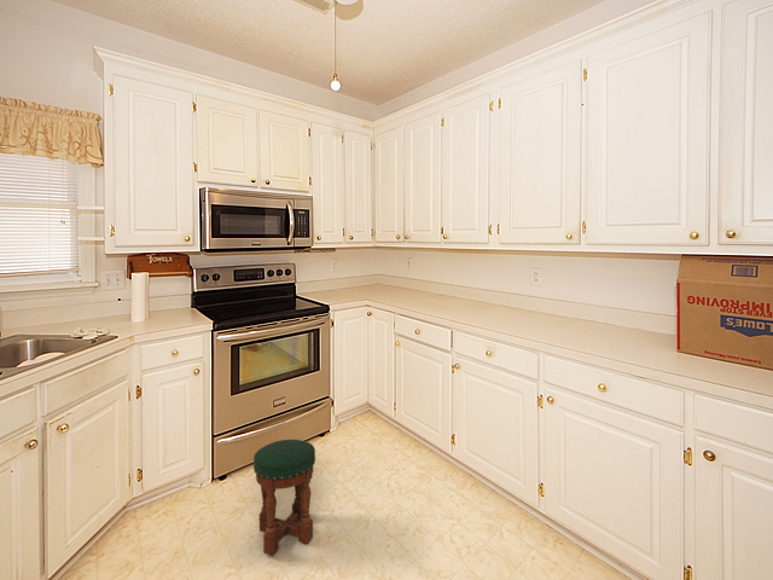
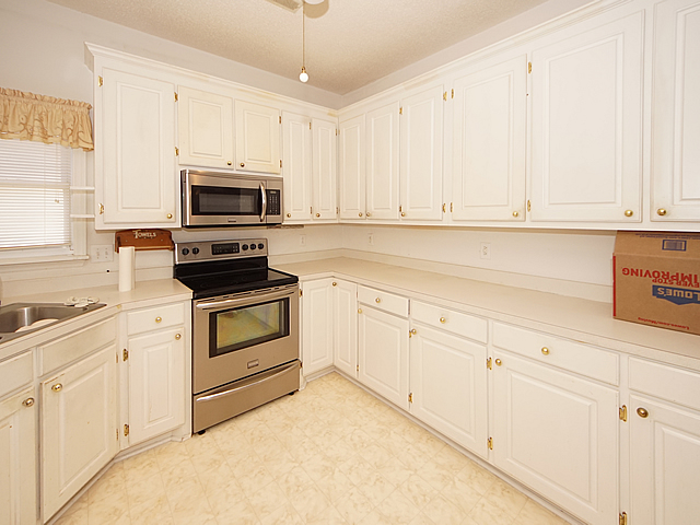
- stool (285, 487)
